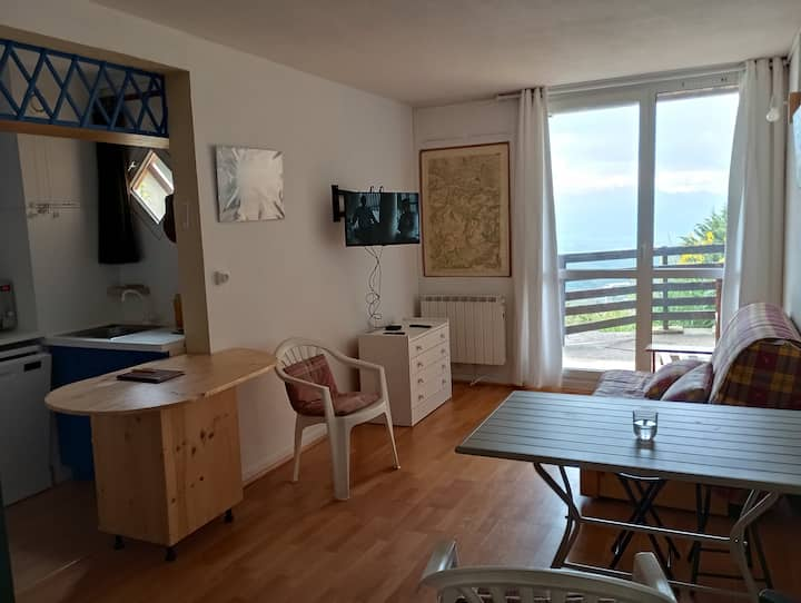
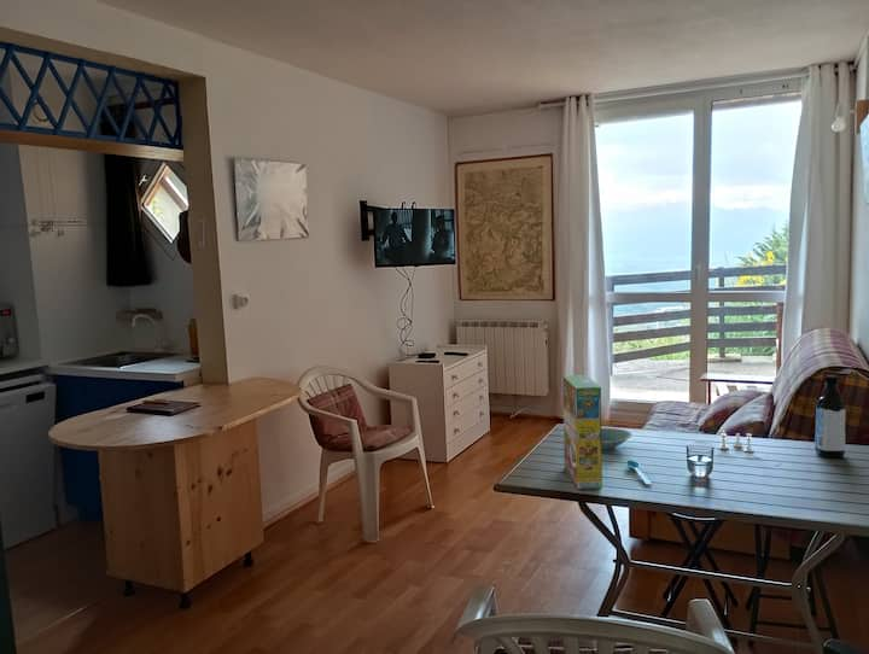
+ spoon (638, 472)
+ bowl (603, 439)
+ cereal box (581, 430)
+ water bottle (830, 415)
+ salt and pepper shaker set (736, 438)
